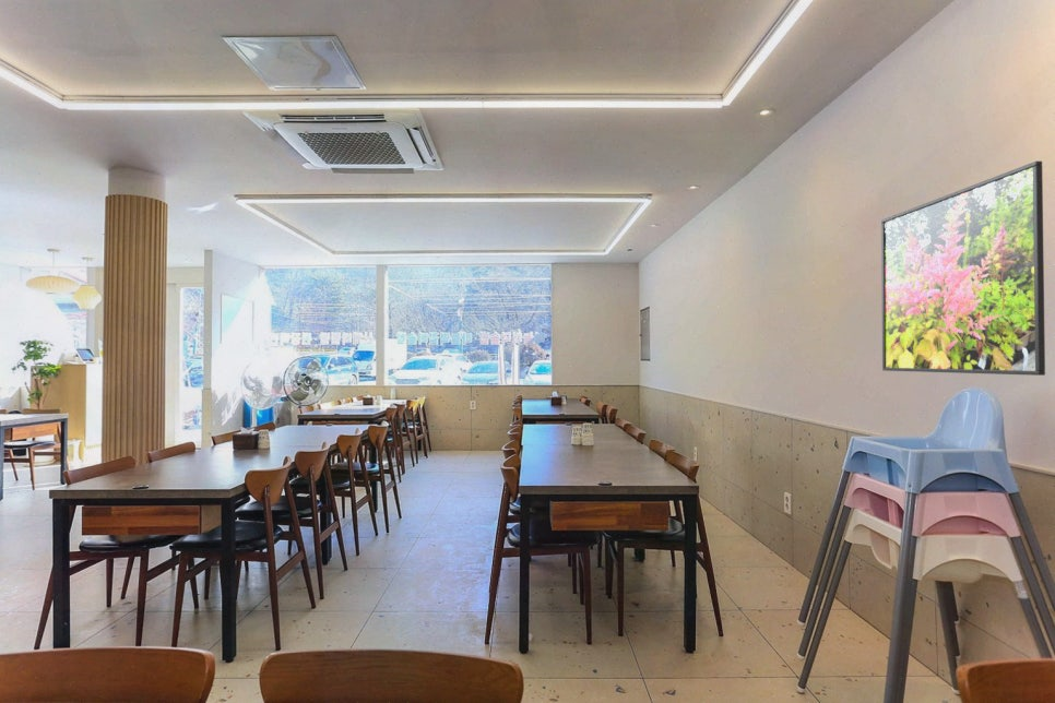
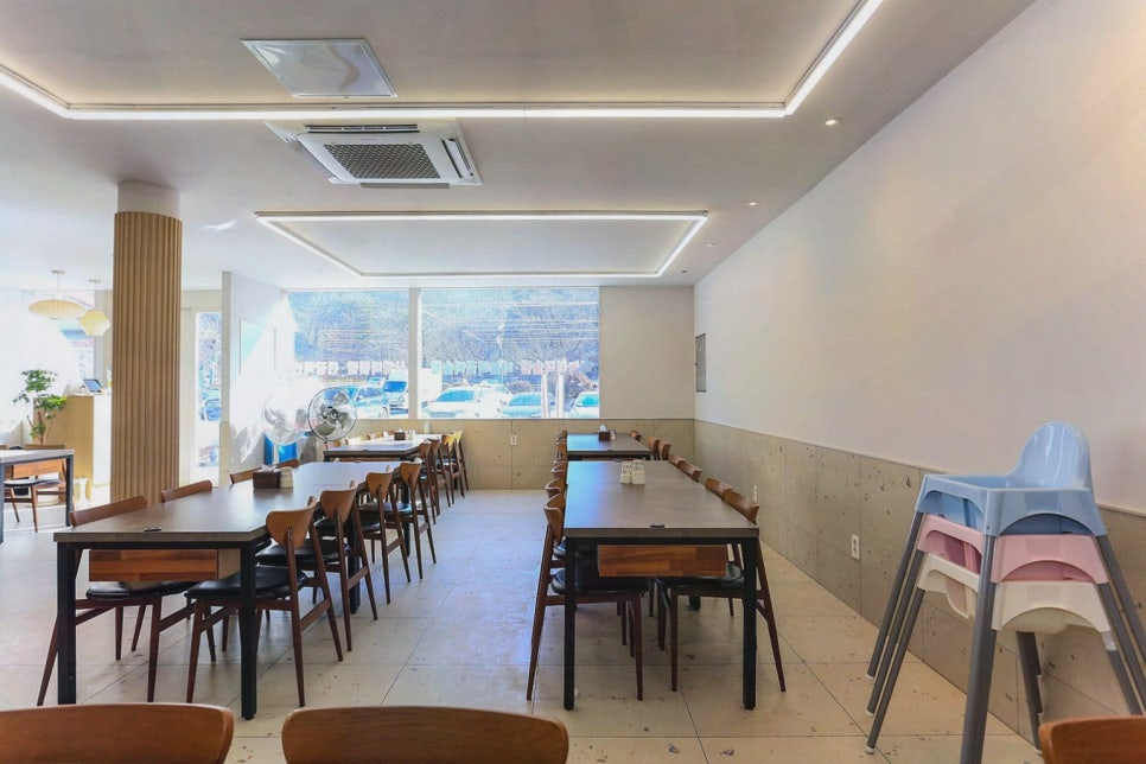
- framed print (948, 284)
